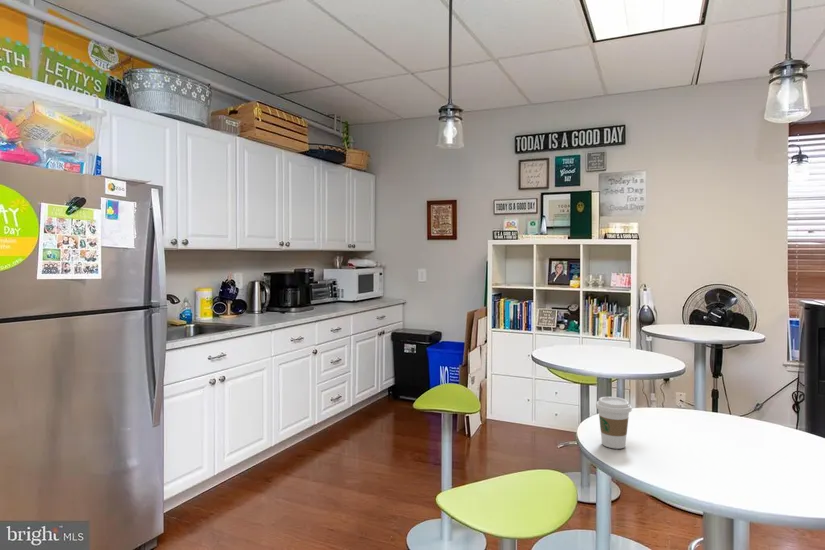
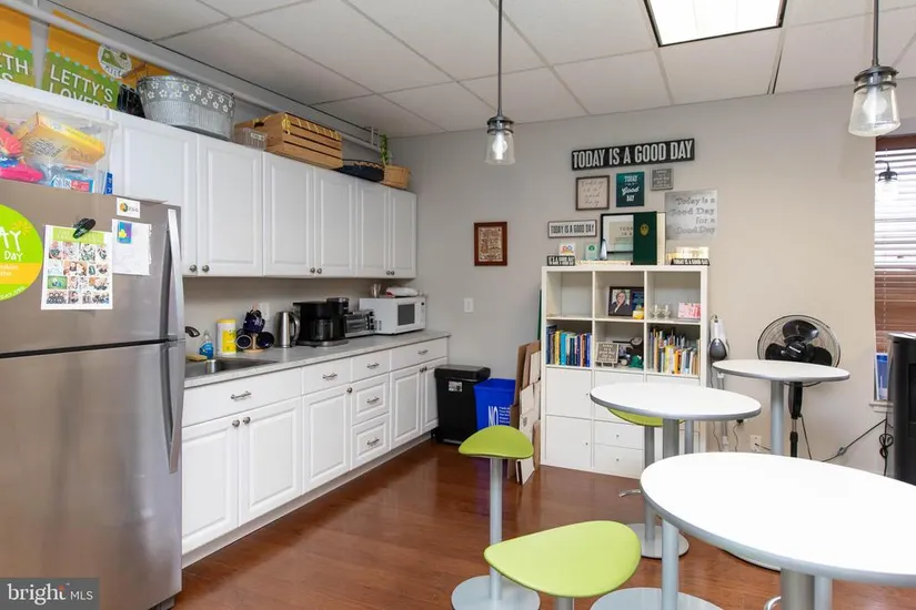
- coffee cup (613, 422)
